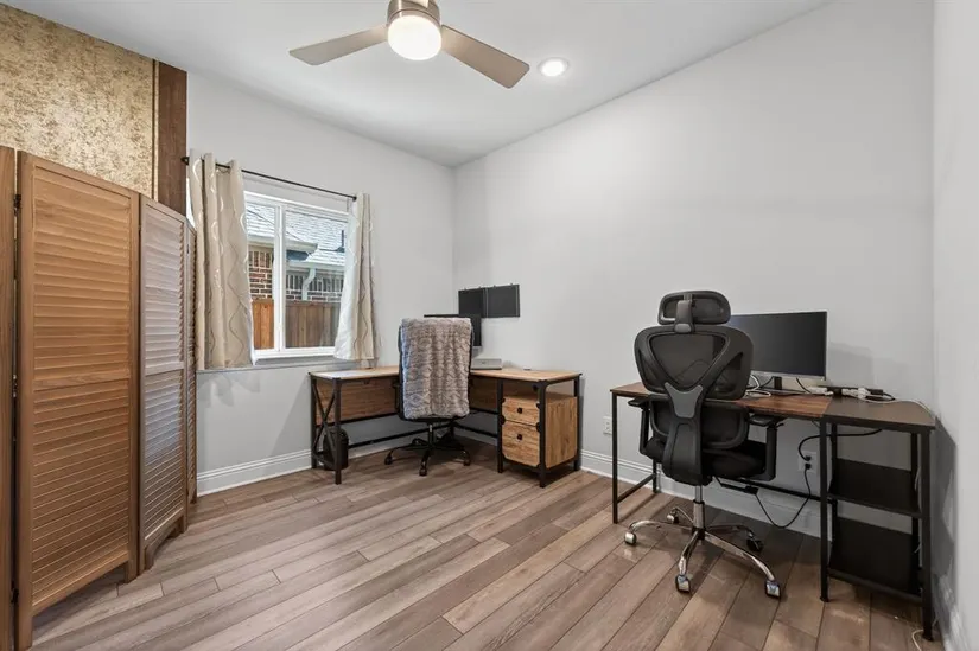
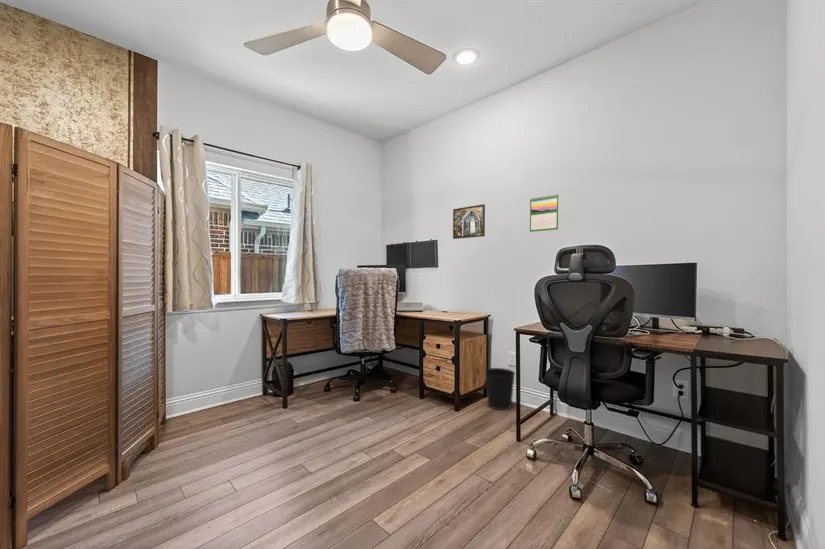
+ calendar (543, 213)
+ wastebasket (499, 388)
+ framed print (468, 222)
